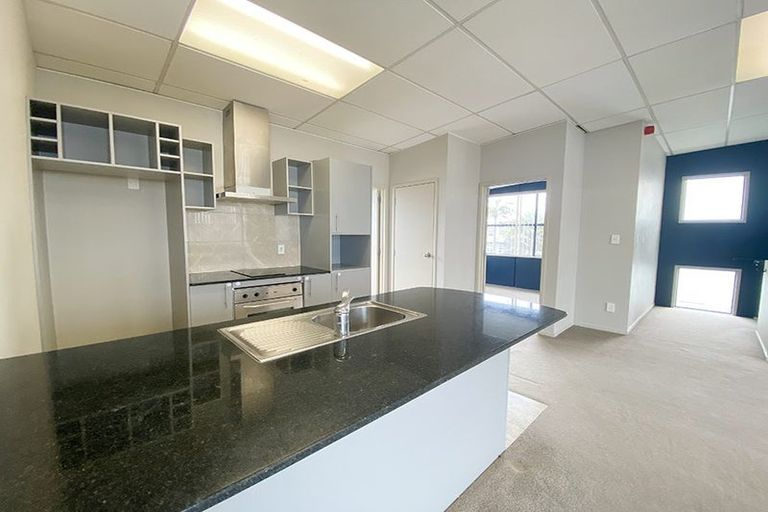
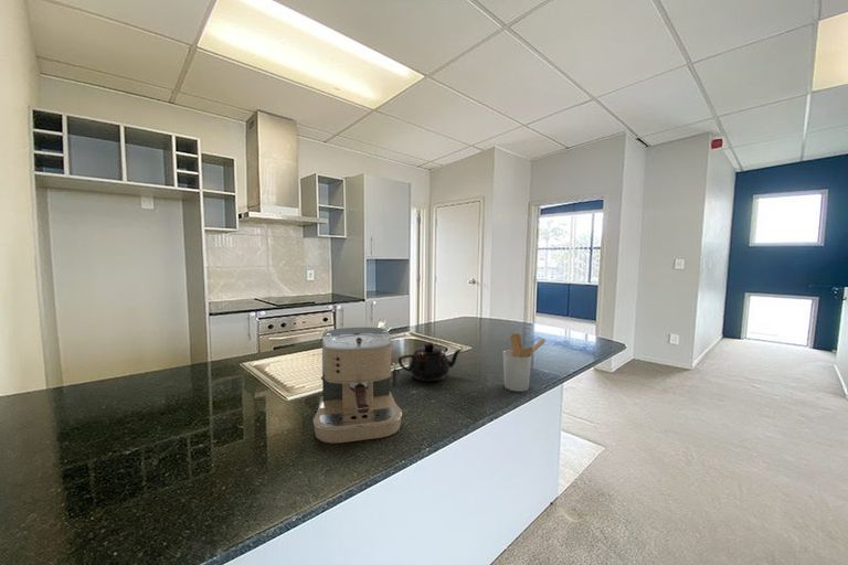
+ coffee maker (358, 379)
+ utensil holder (524, 362)
+ teapot (431, 360)
